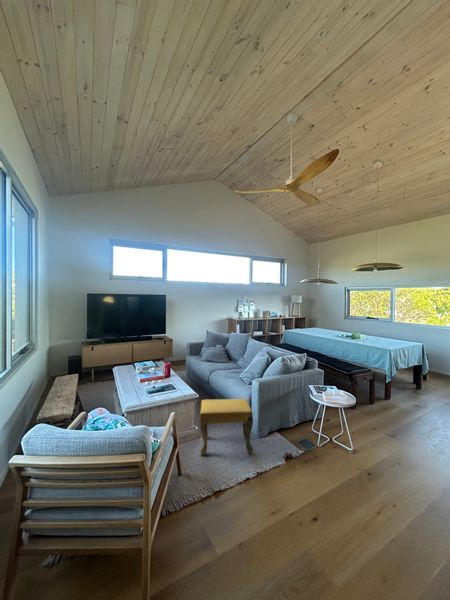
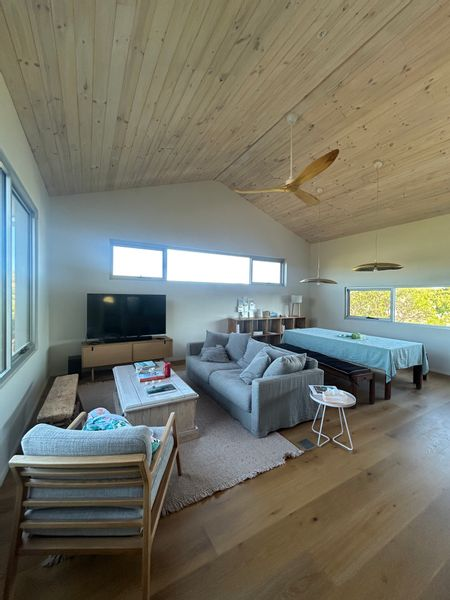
- footstool (225, 422)
